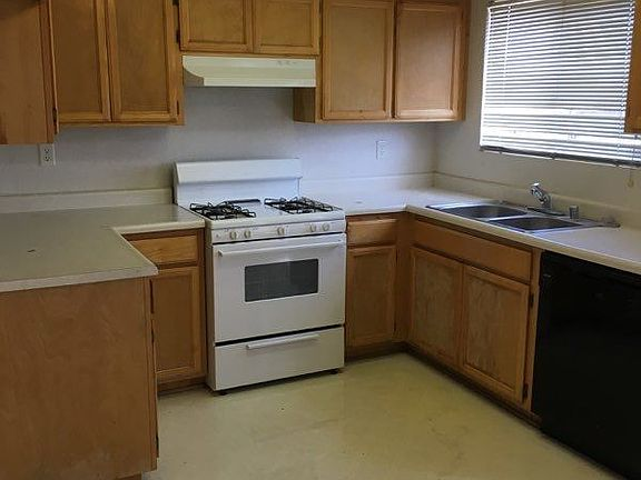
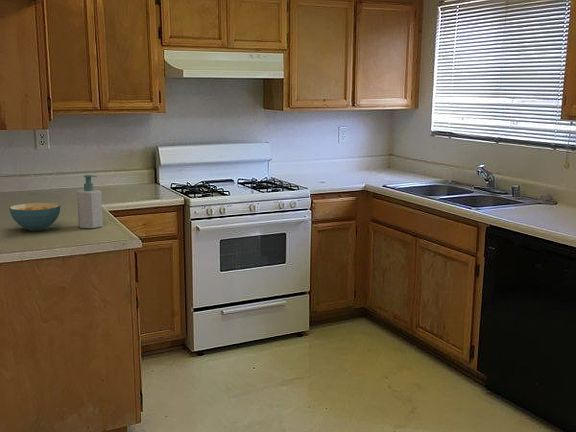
+ soap bottle (89, 201)
+ cereal bowl (35, 217)
